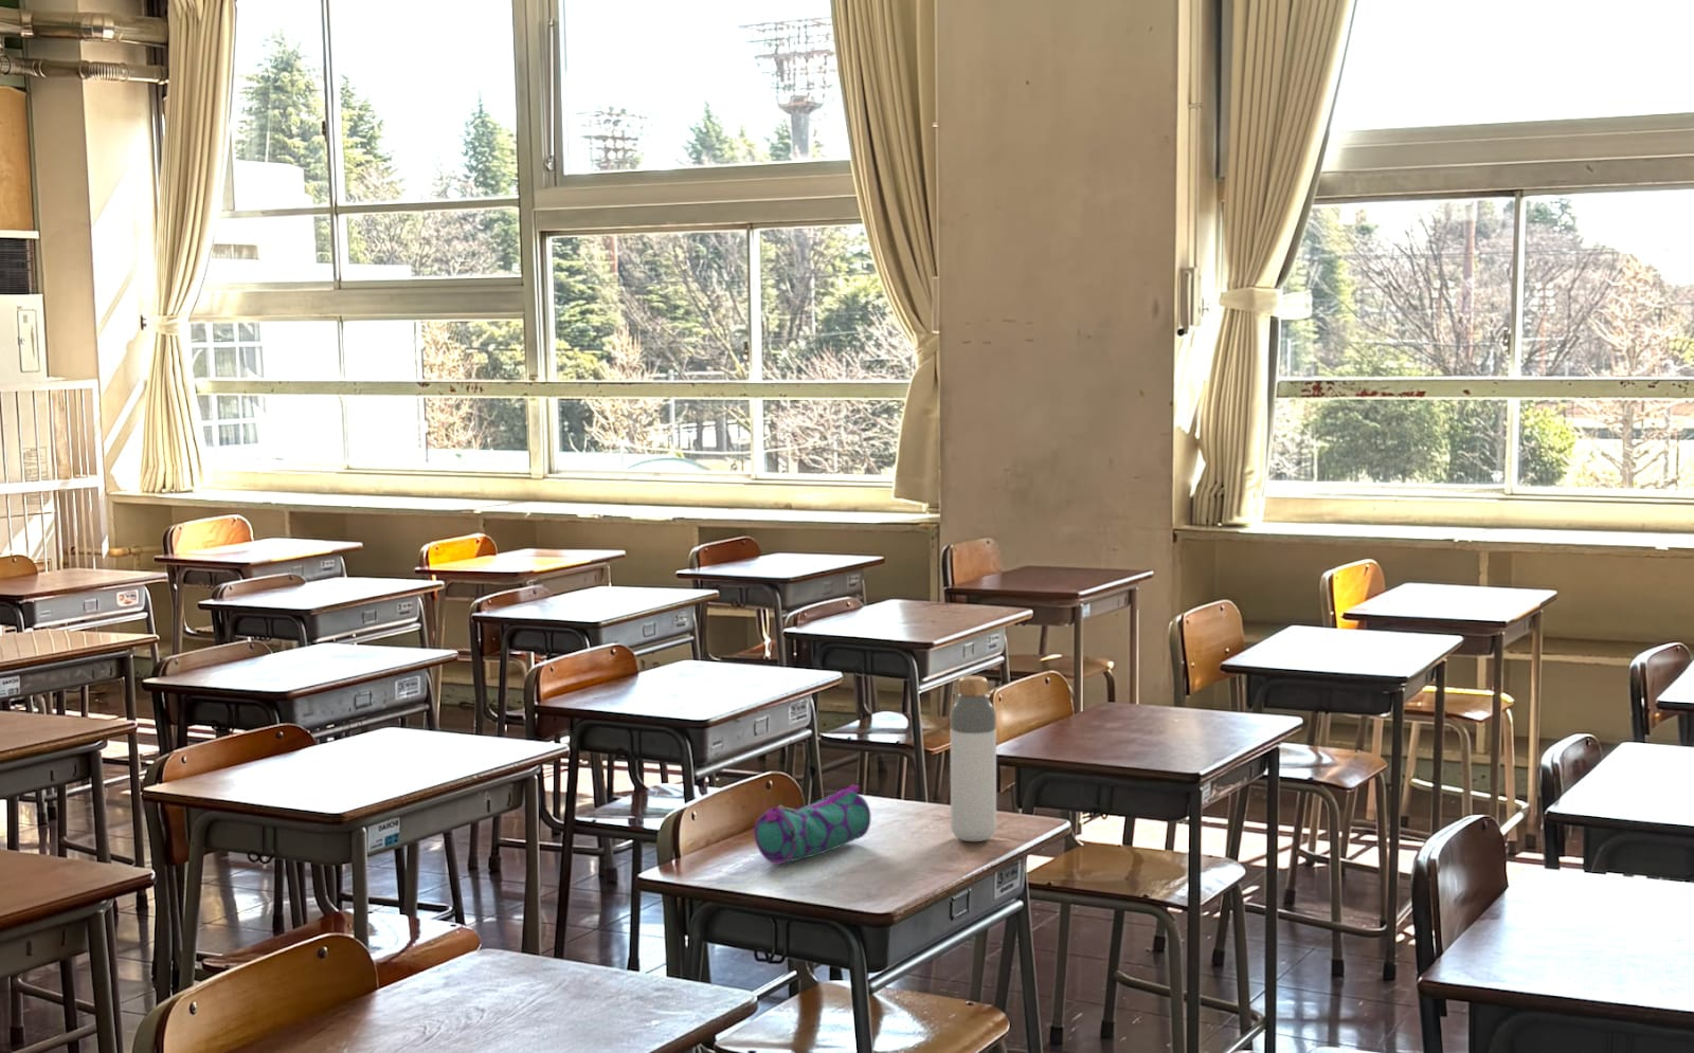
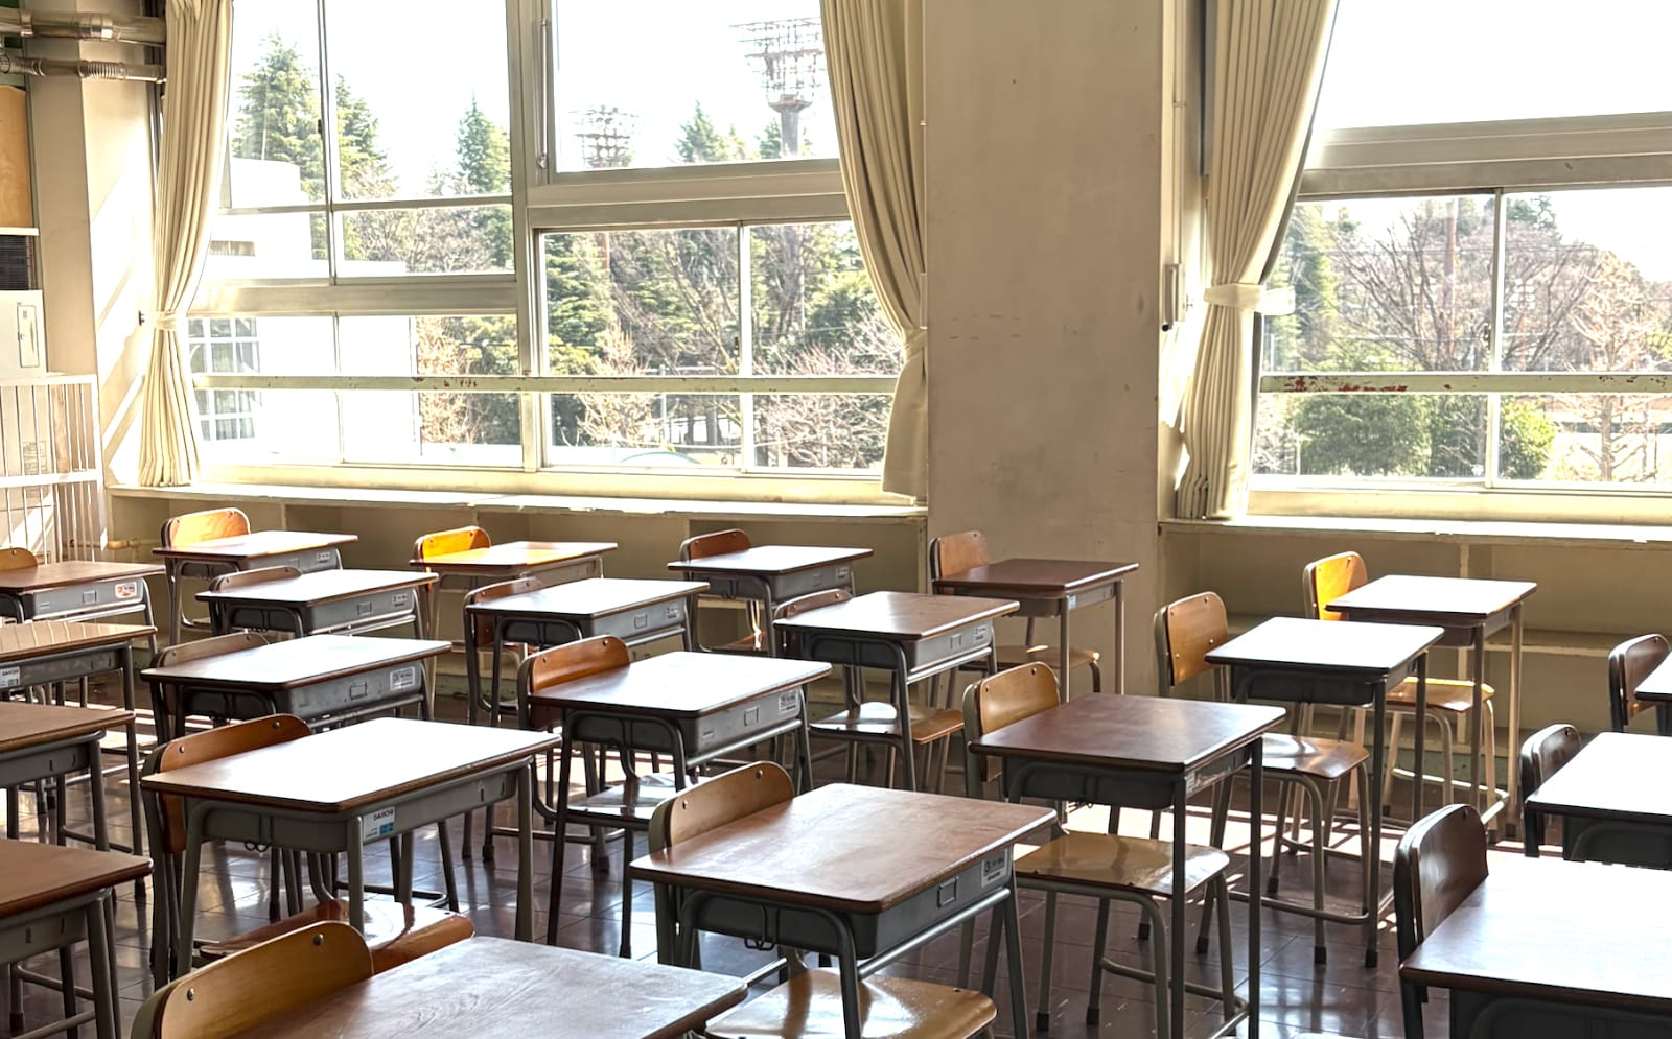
- bottle (973, 758)
- pencil case (814, 824)
